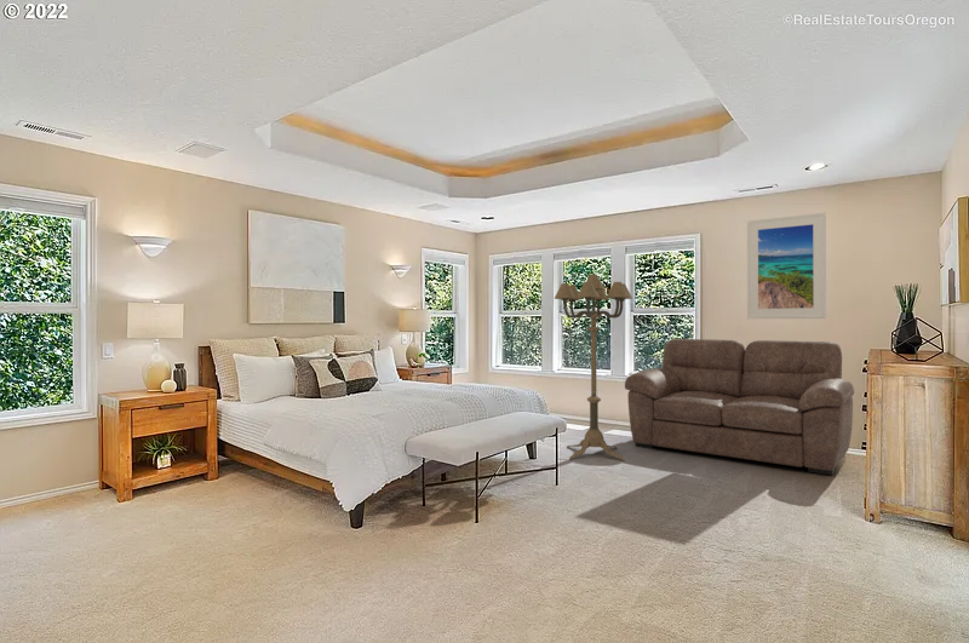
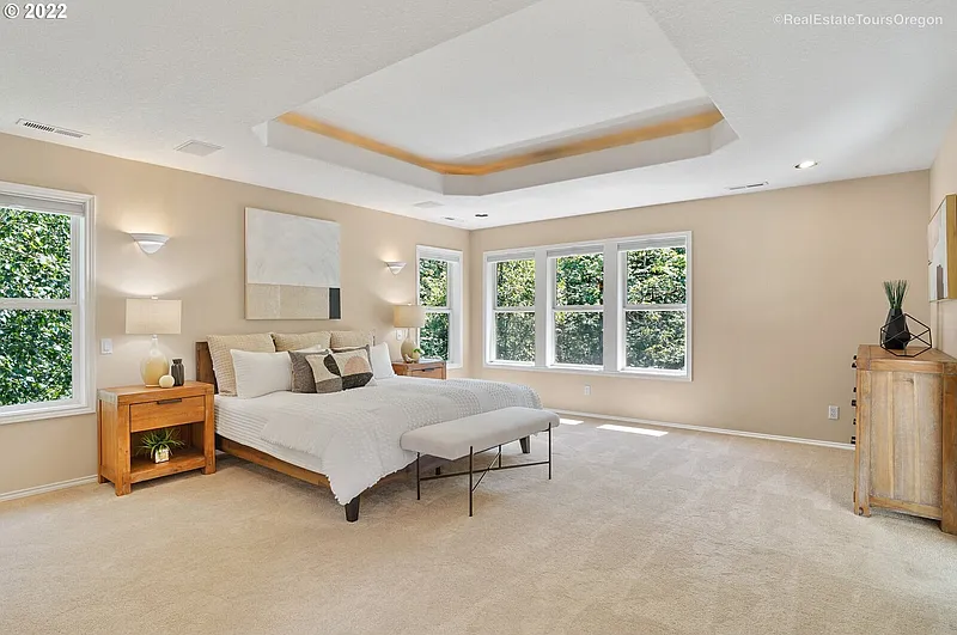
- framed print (785, 268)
- floor lamp (594, 363)
- sofa (735, 395)
